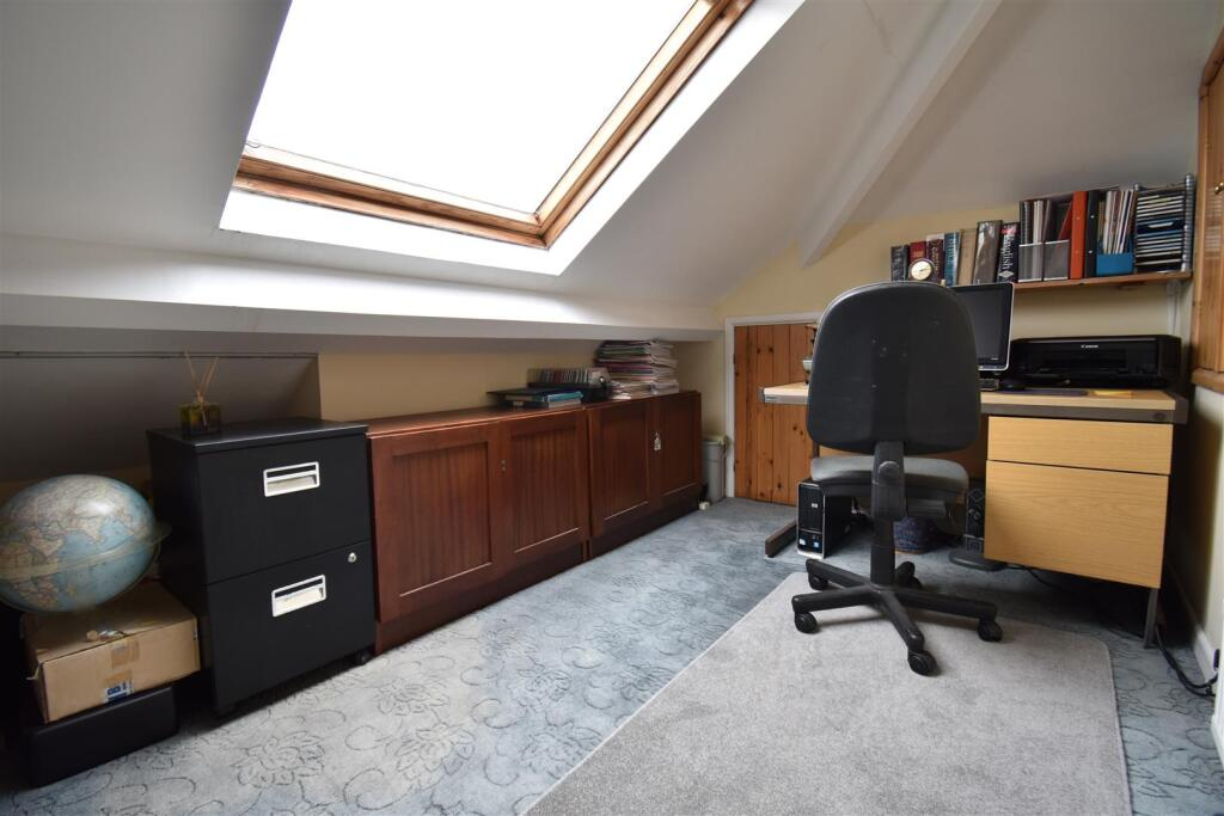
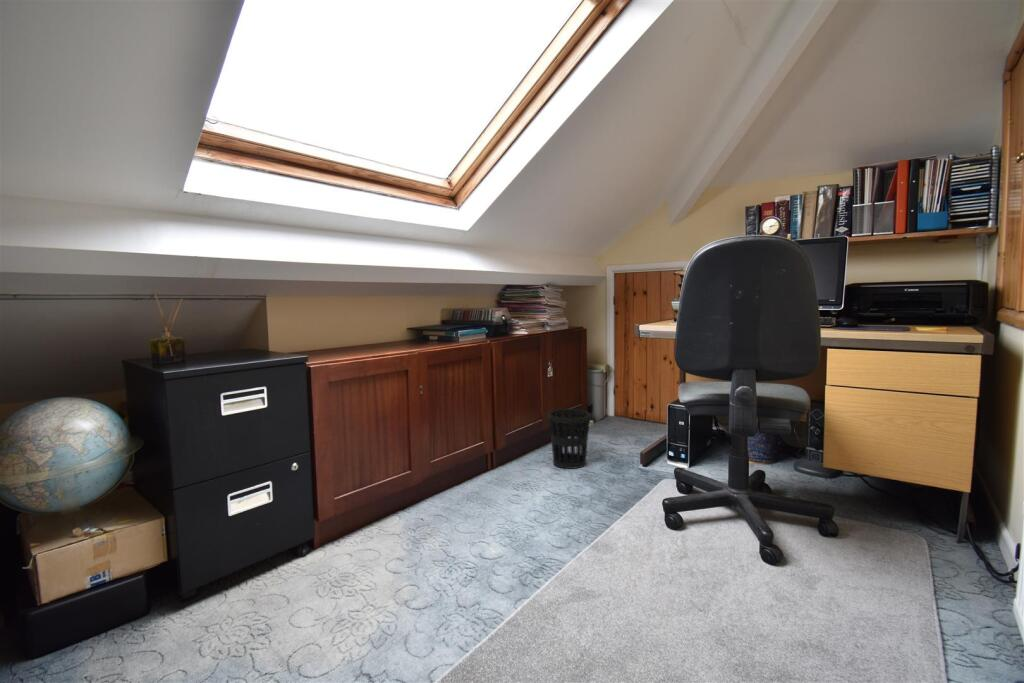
+ wastebasket (569, 438)
